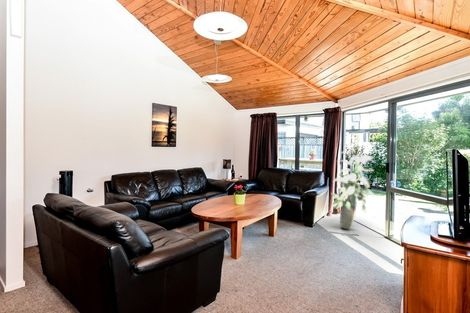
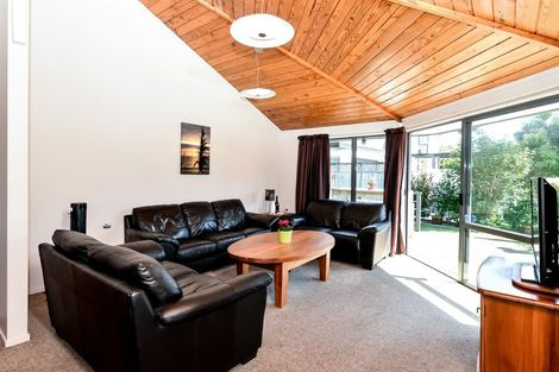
- indoor plant (350, 189)
